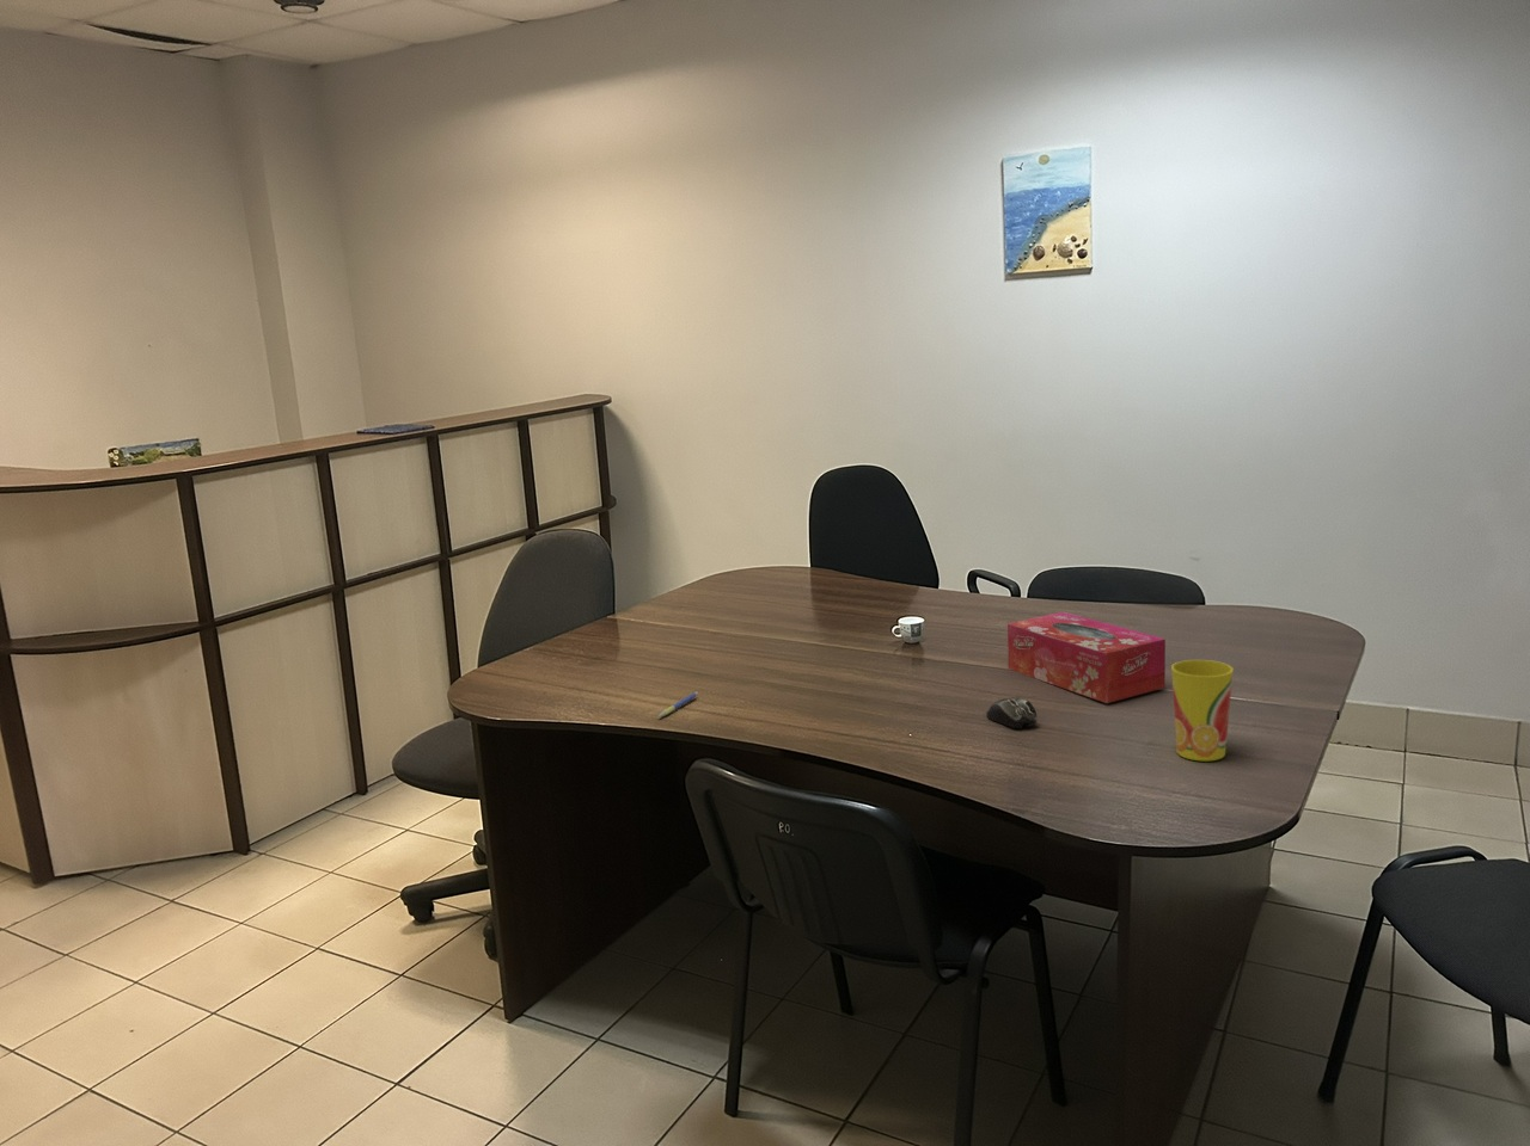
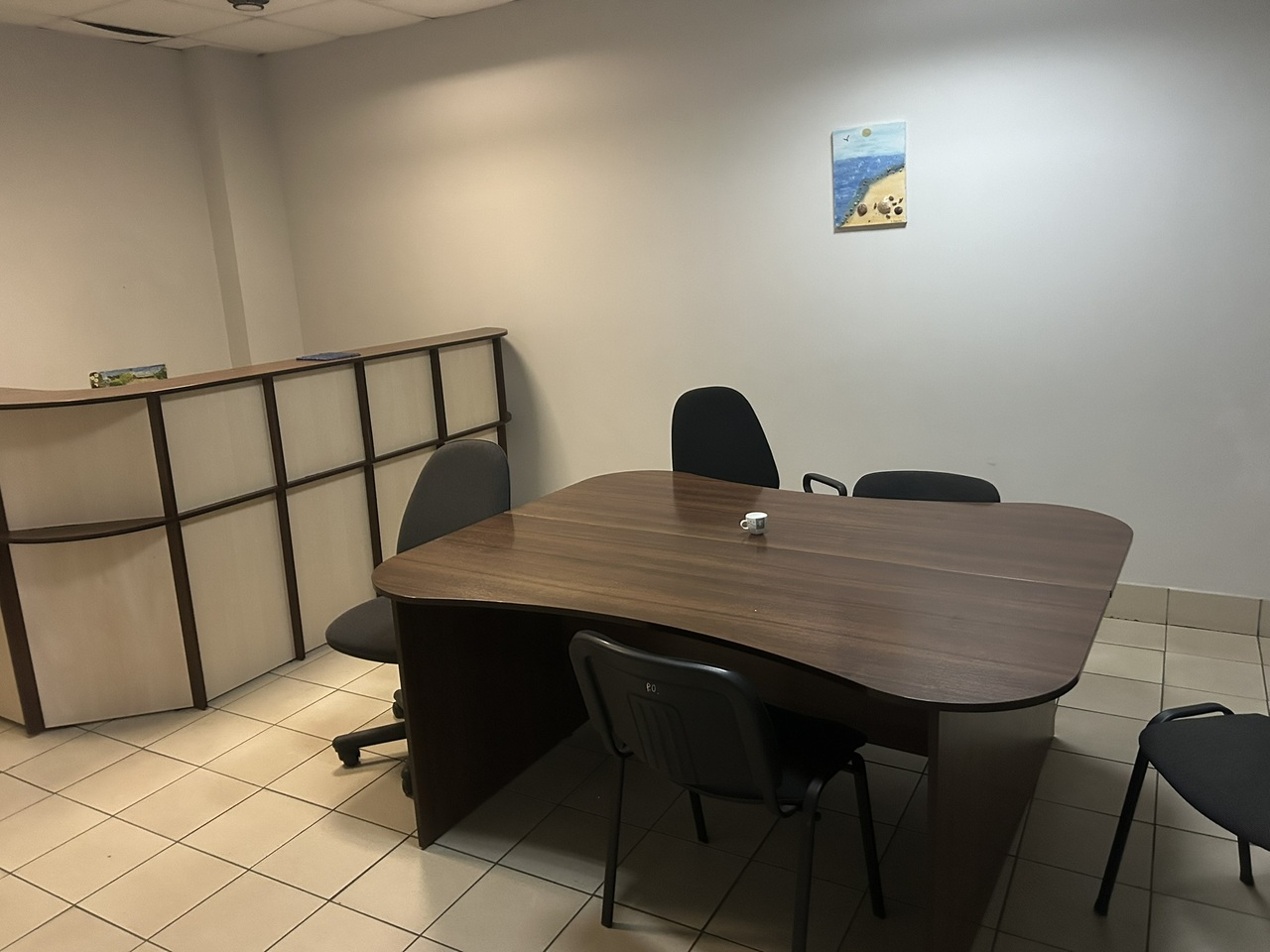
- pen (678, 704)
- tissue box (1083, 654)
- computer mouse (1011, 709)
- cup (1201, 710)
